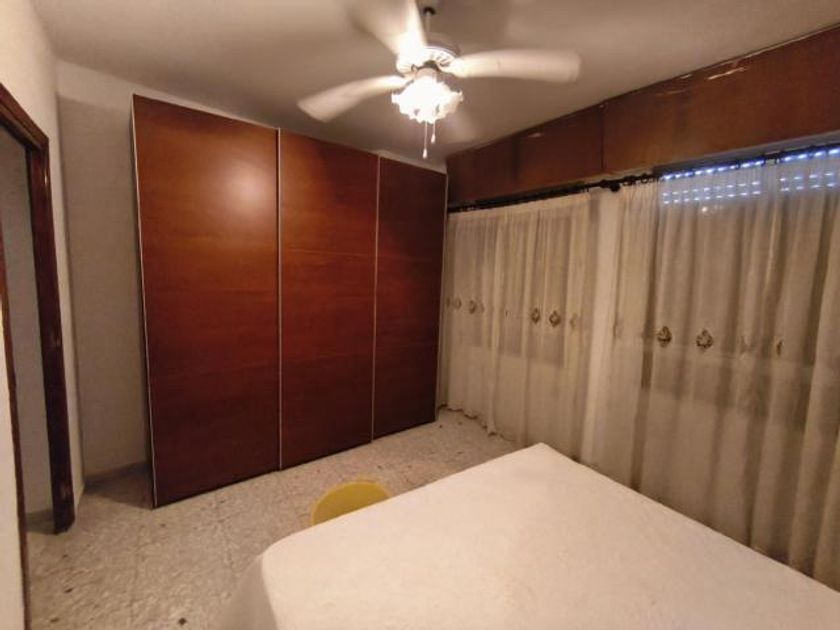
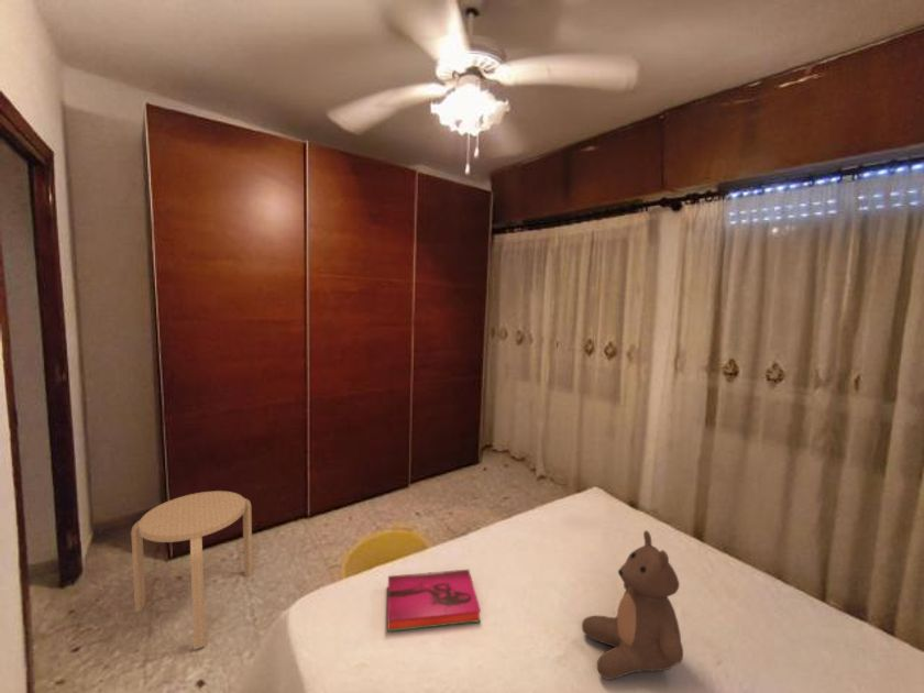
+ hardback book (431, 596)
+ stool (197, 563)
+ teddy bear (632, 598)
